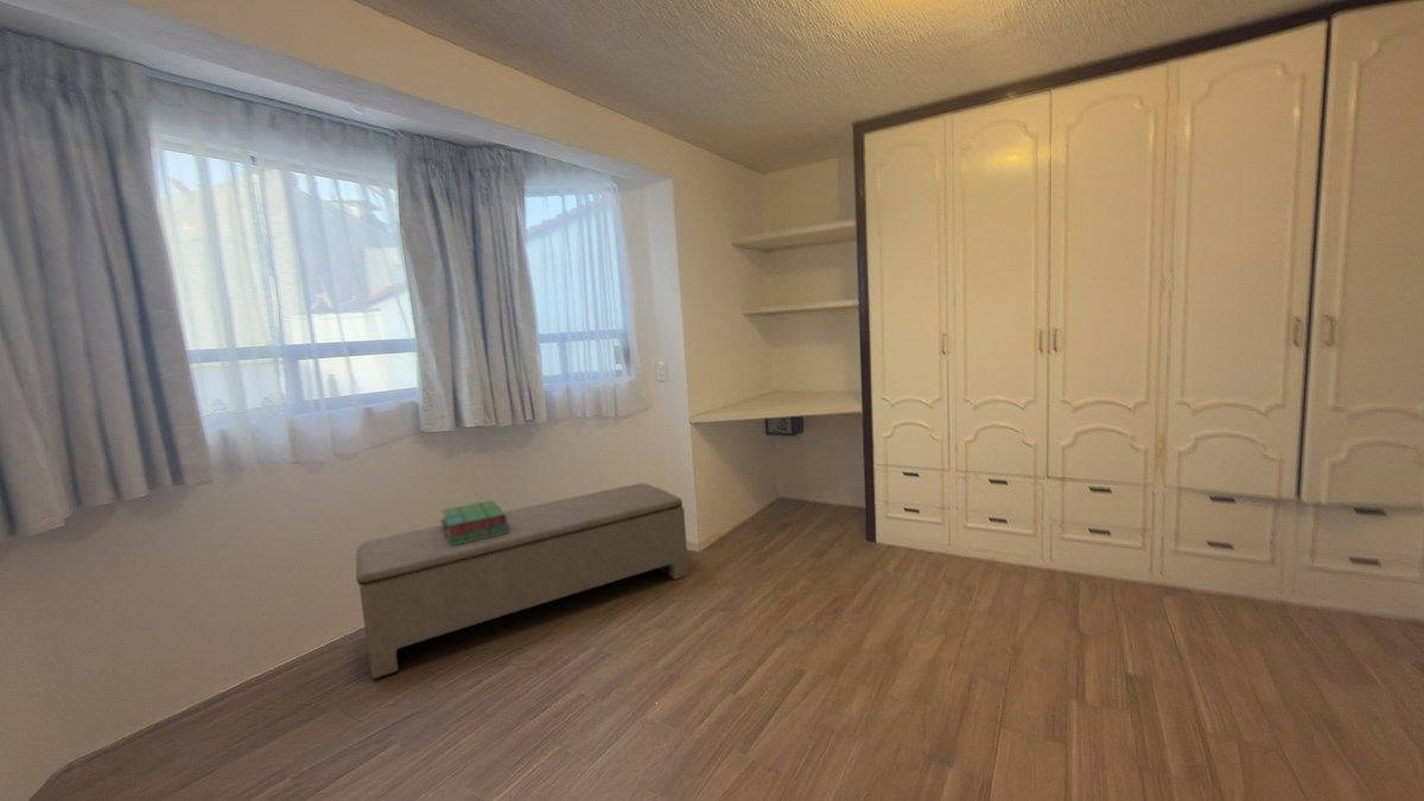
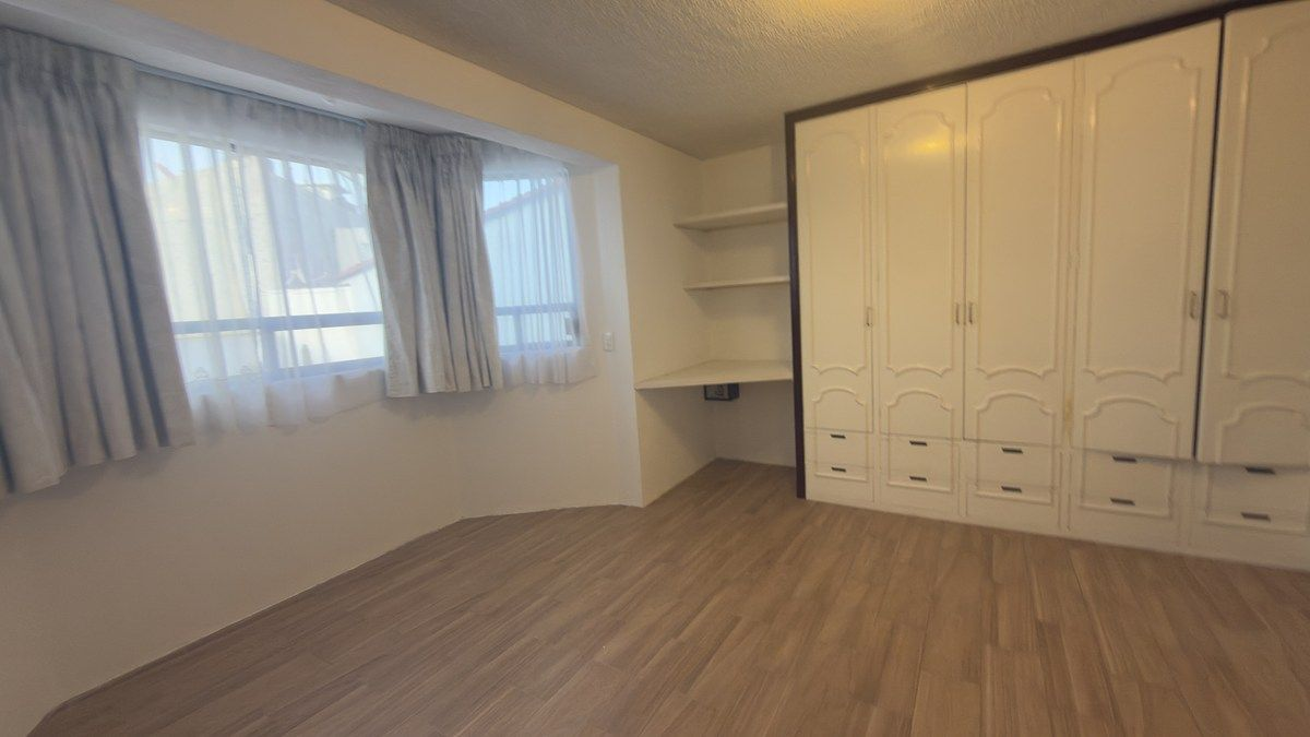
- bench (536, 559)
- stack of books (473, 520)
